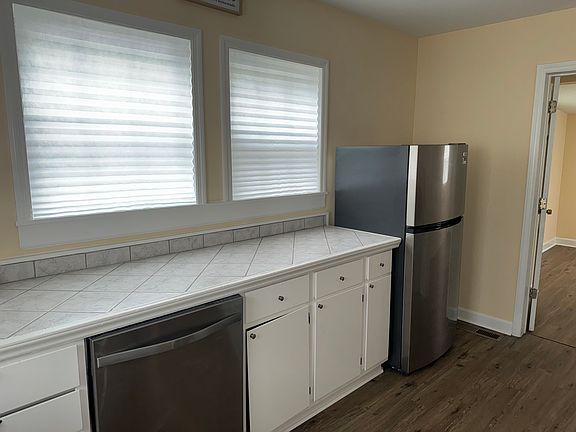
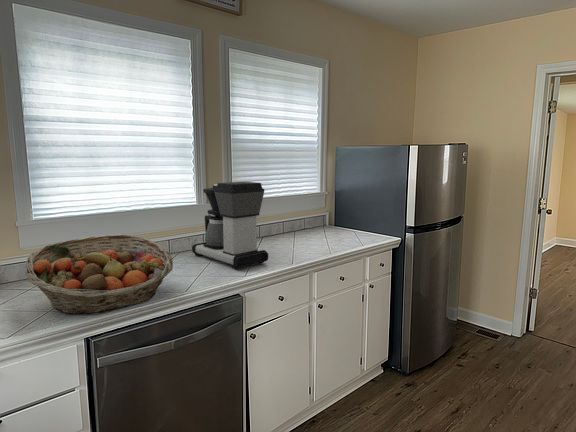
+ coffee maker (227, 221)
+ fruit basket (104, 271)
